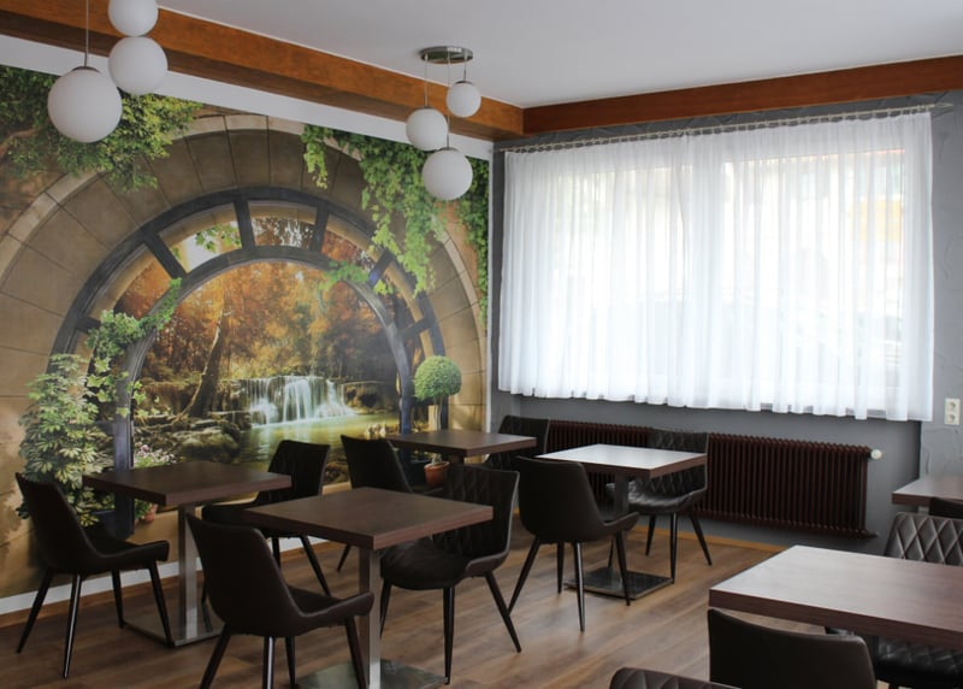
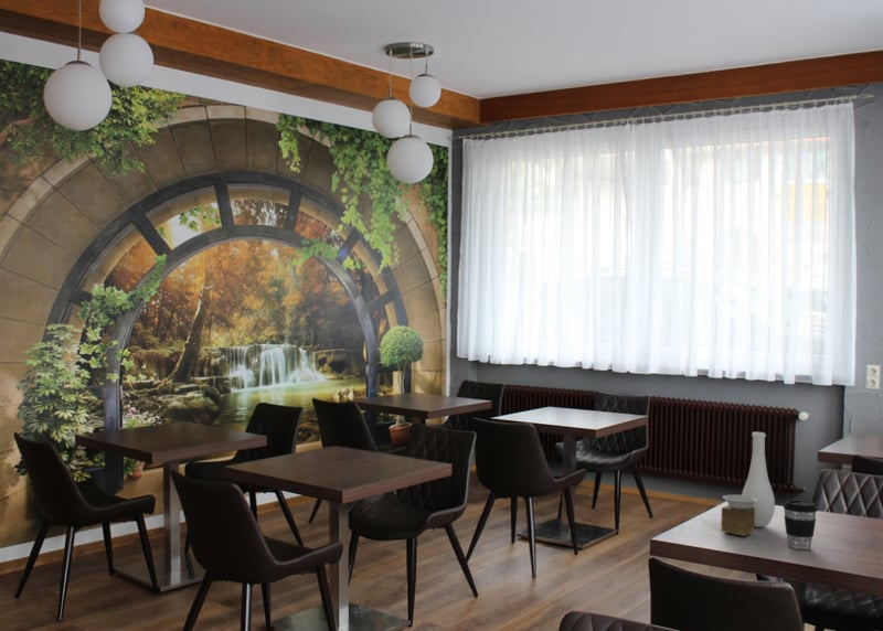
+ coffee cup (799, 524)
+ vase (749, 481)
